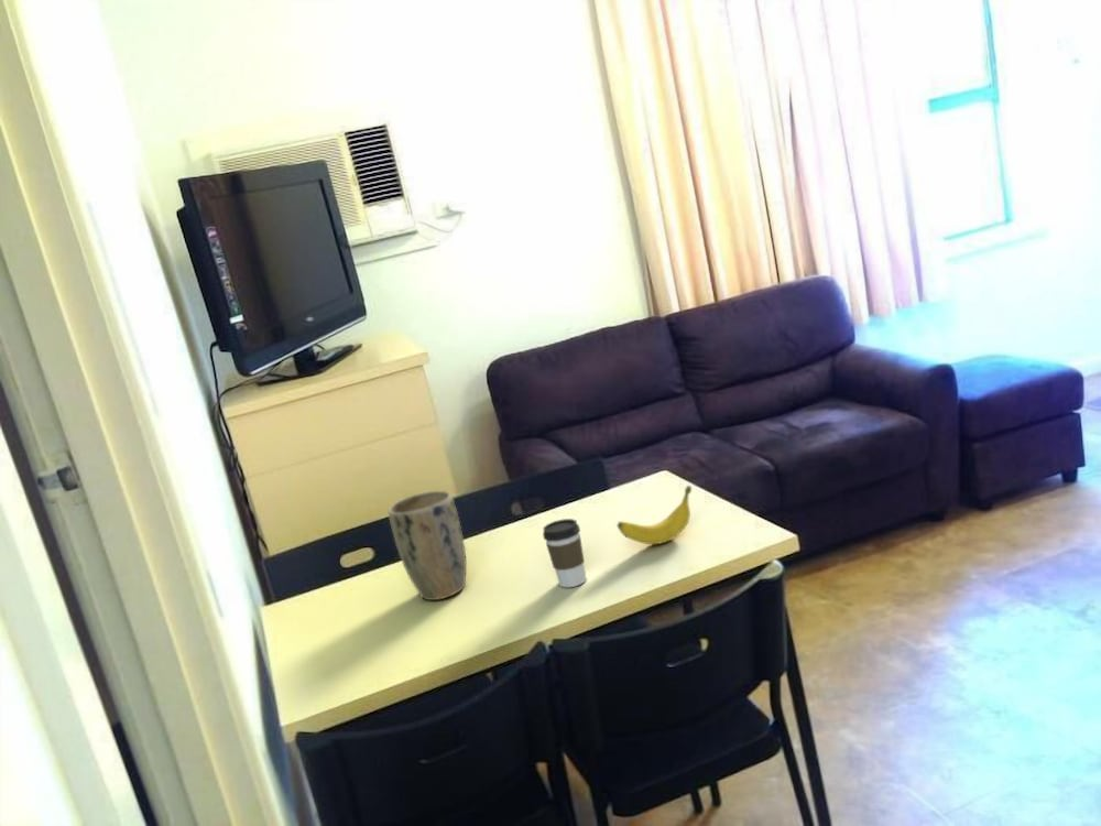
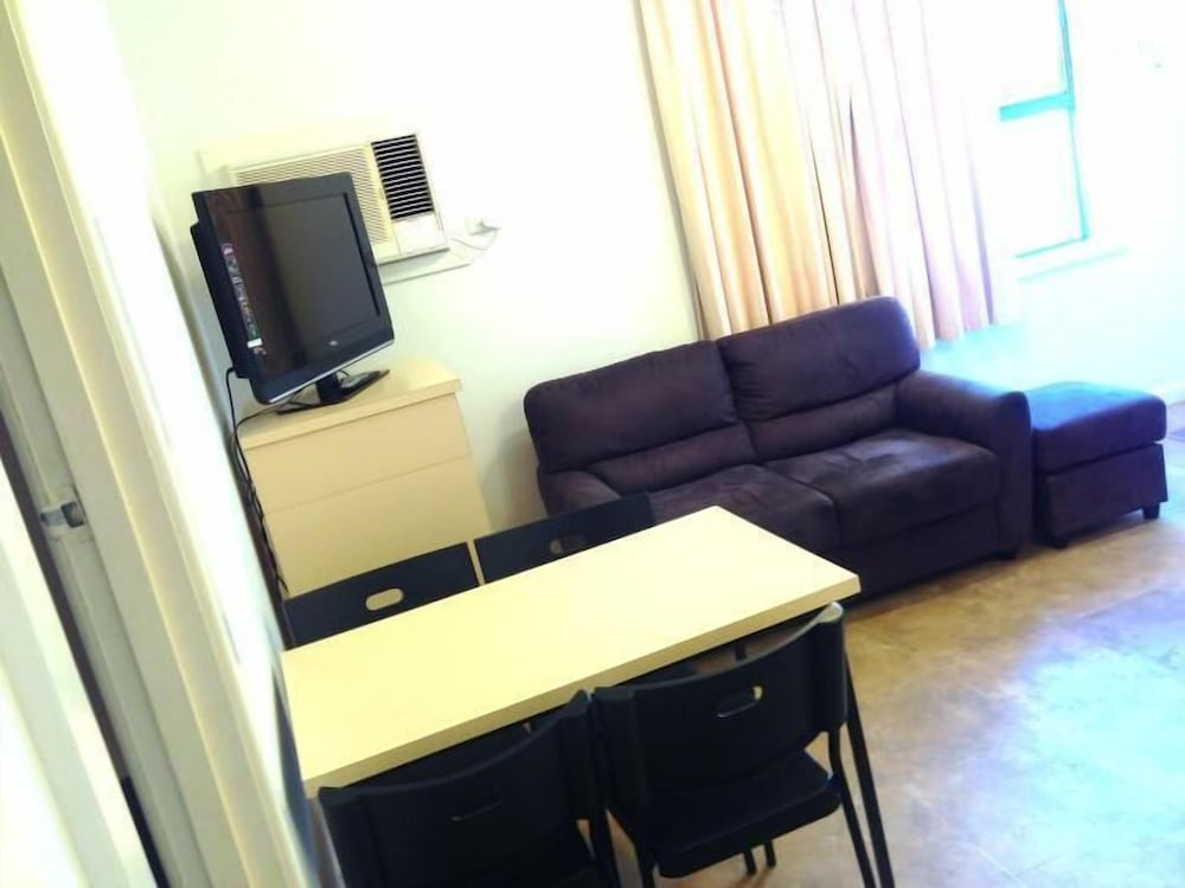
- coffee cup (566, 553)
- plant pot (430, 546)
- banana (659, 522)
